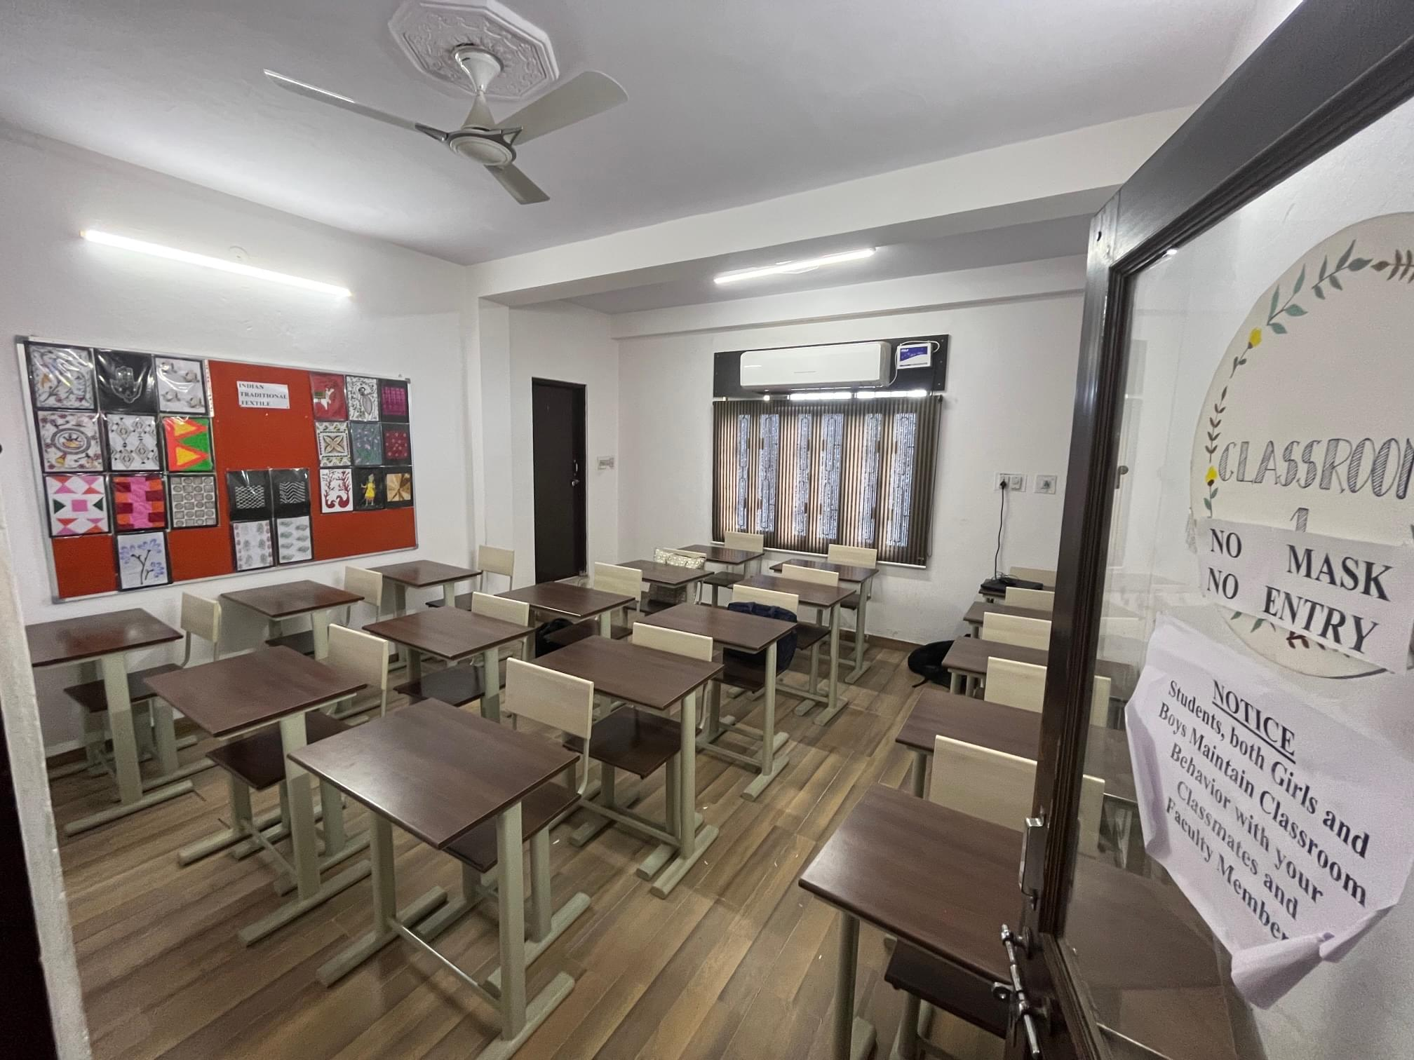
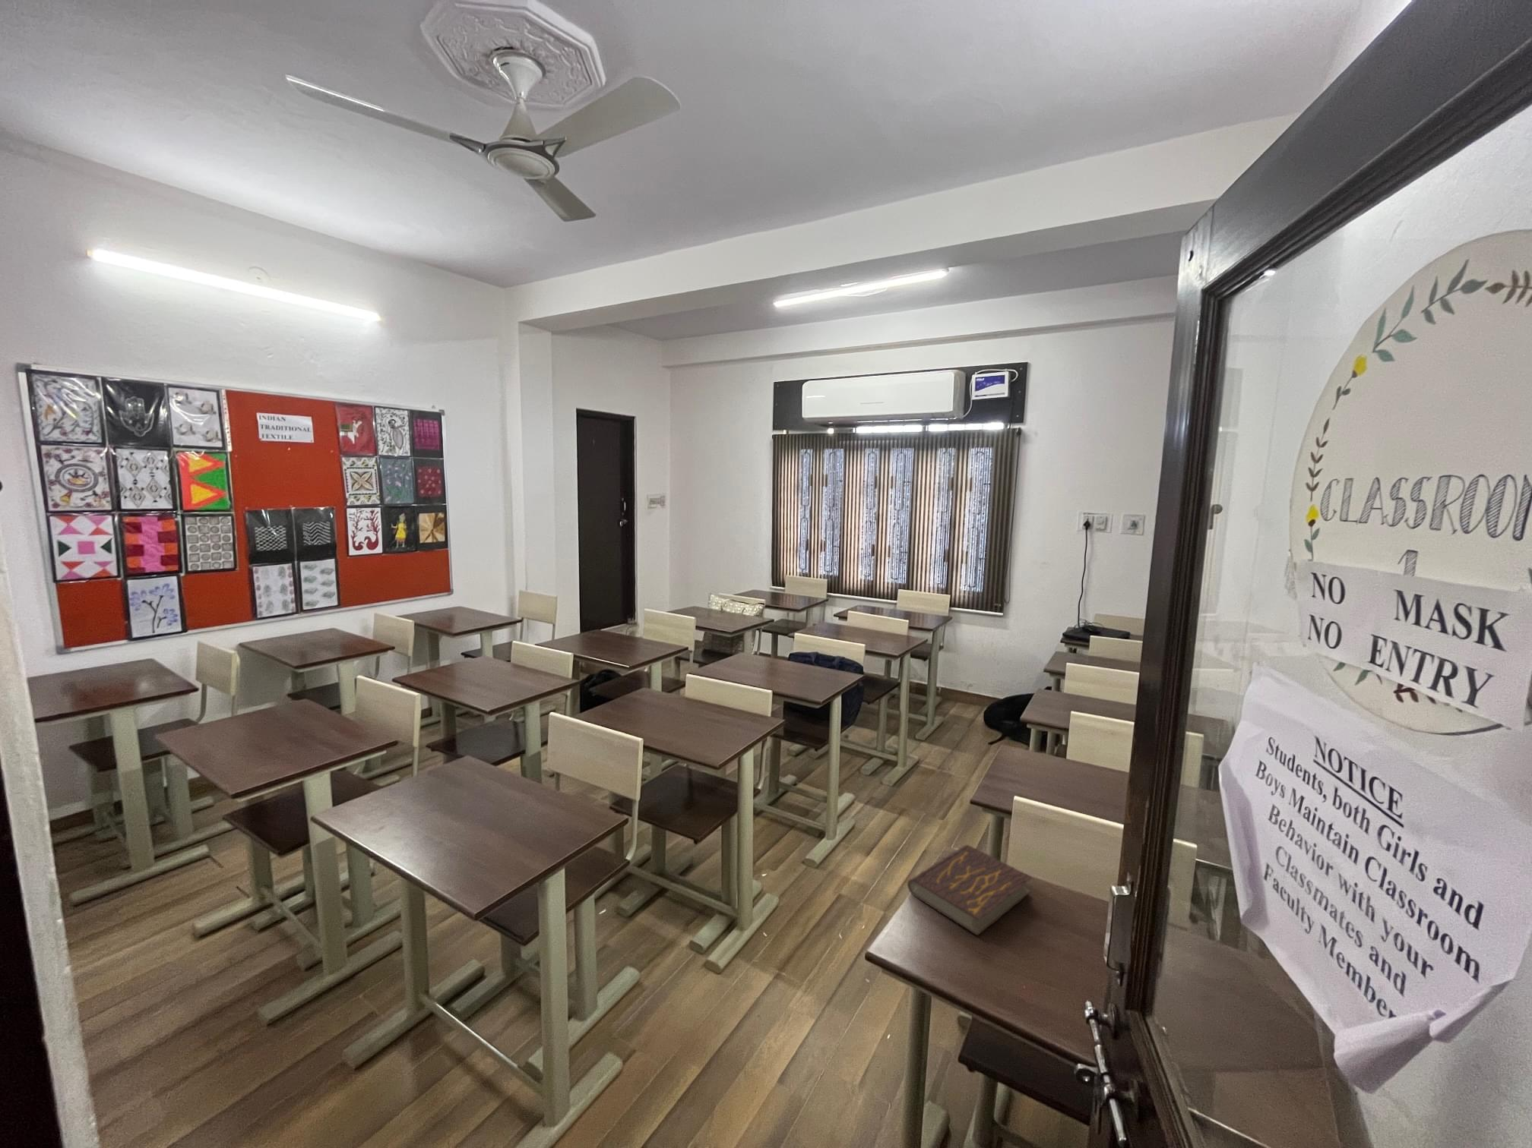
+ book (970, 885)
